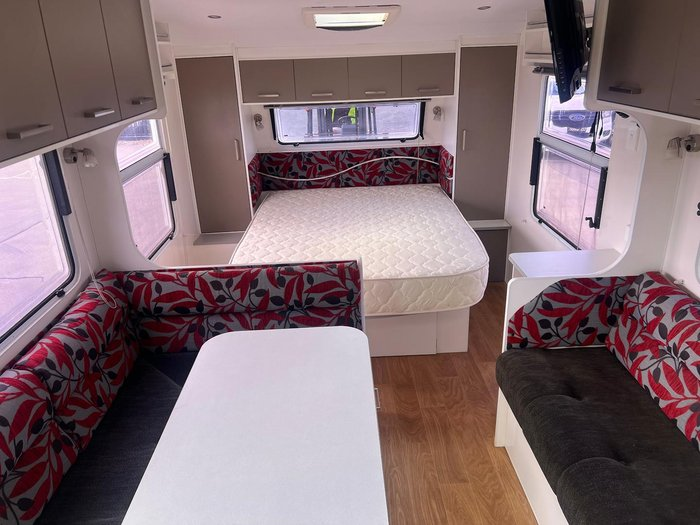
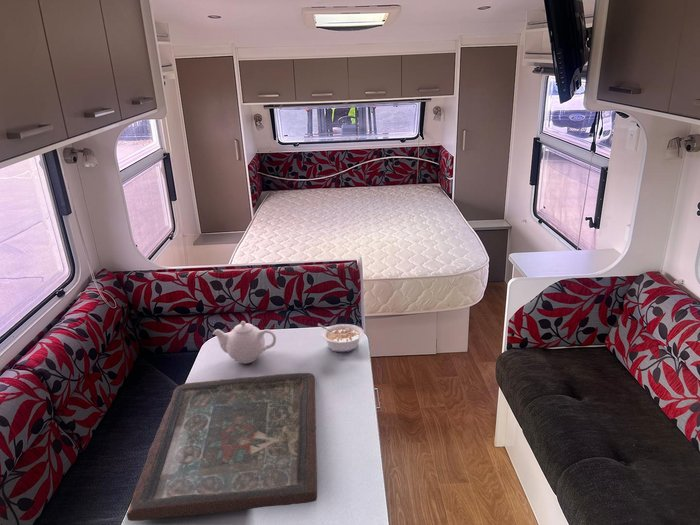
+ board game (236, 433)
+ teapot (245, 340)
+ legume (341, 338)
